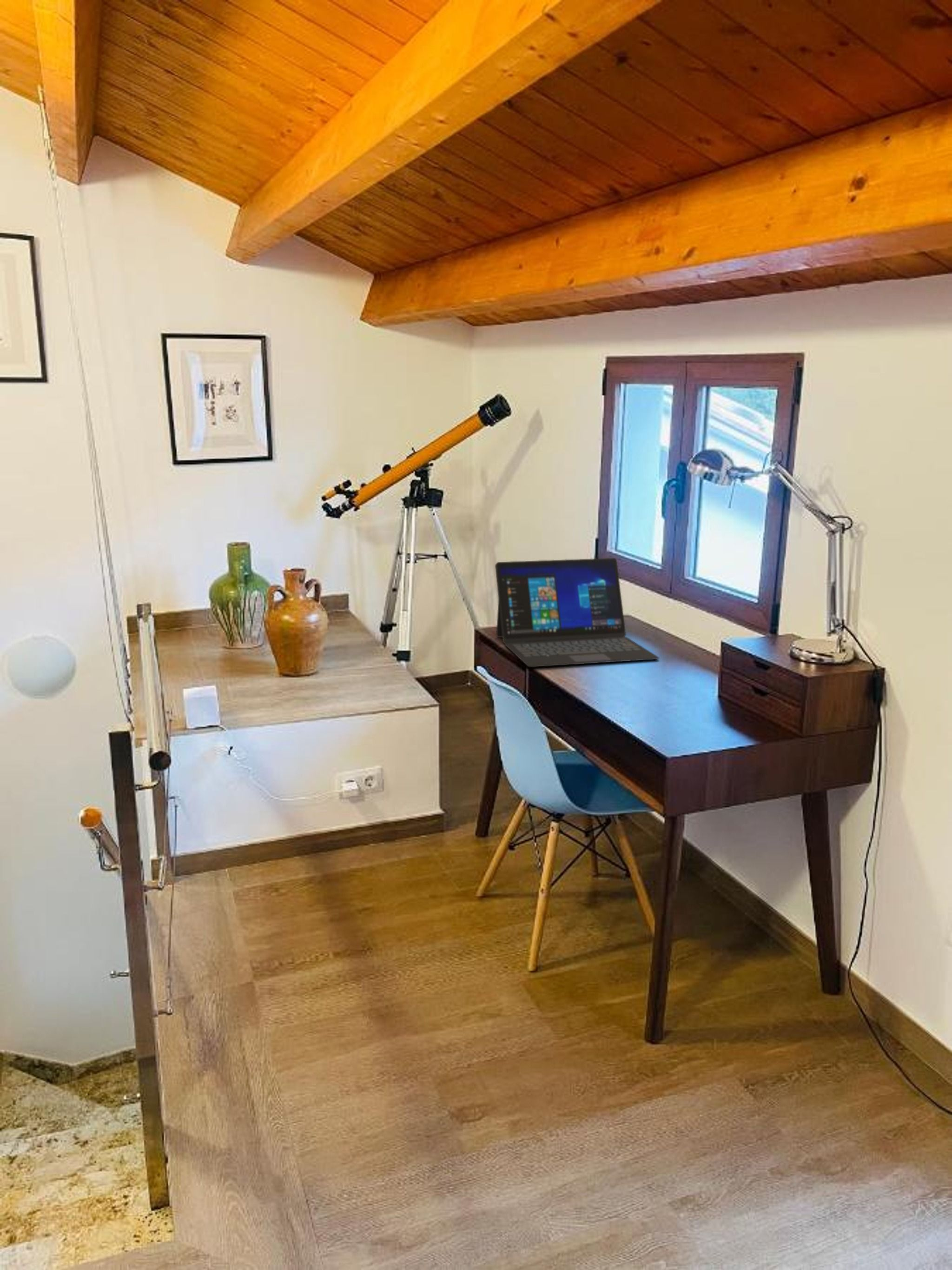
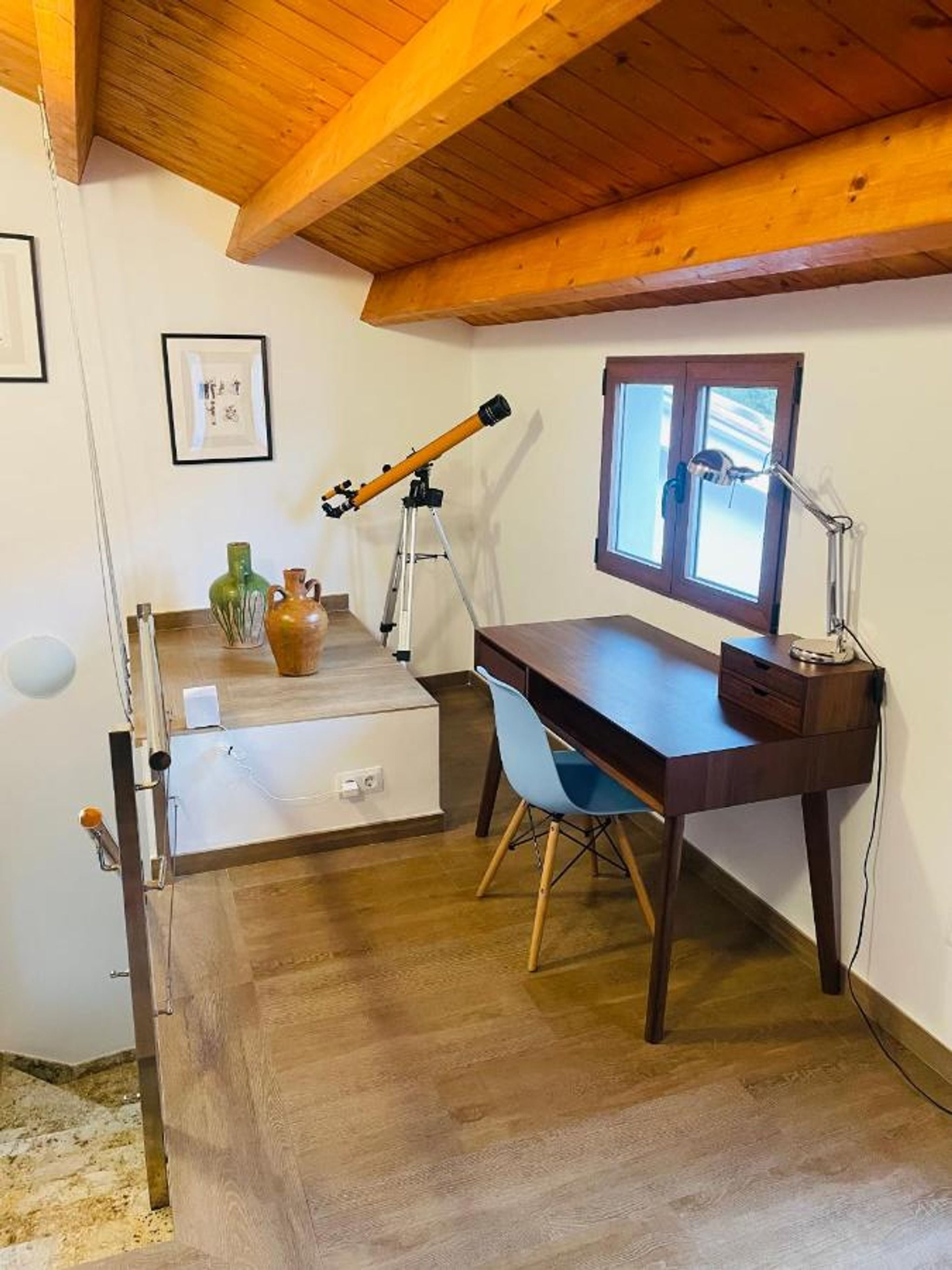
- laptop (575, 609)
